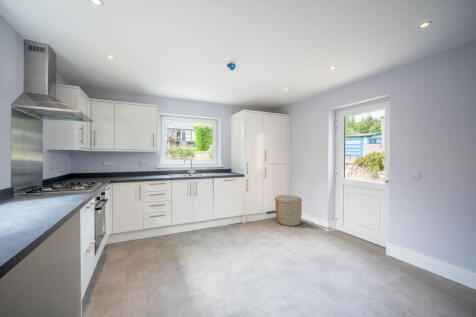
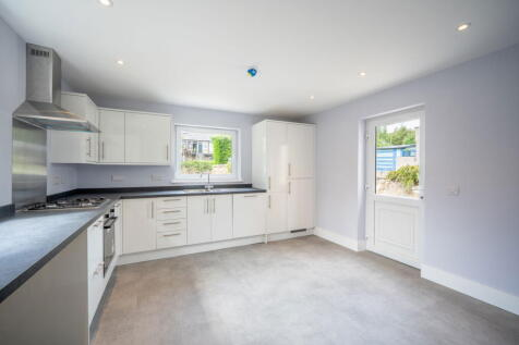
- basket (288, 209)
